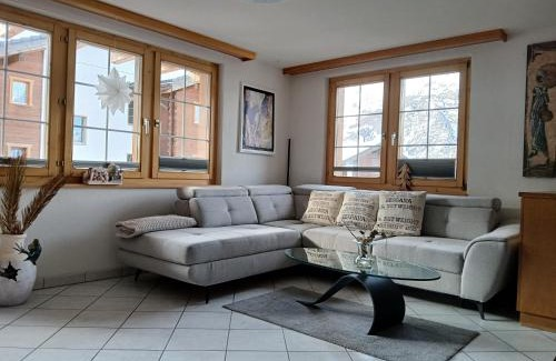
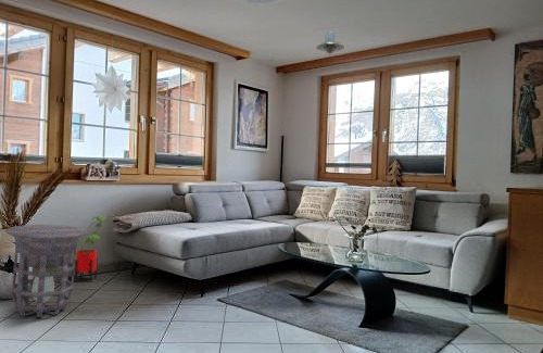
+ ceiling lamp (330, 45)
+ side table (47, 269)
+ house plant (89, 248)
